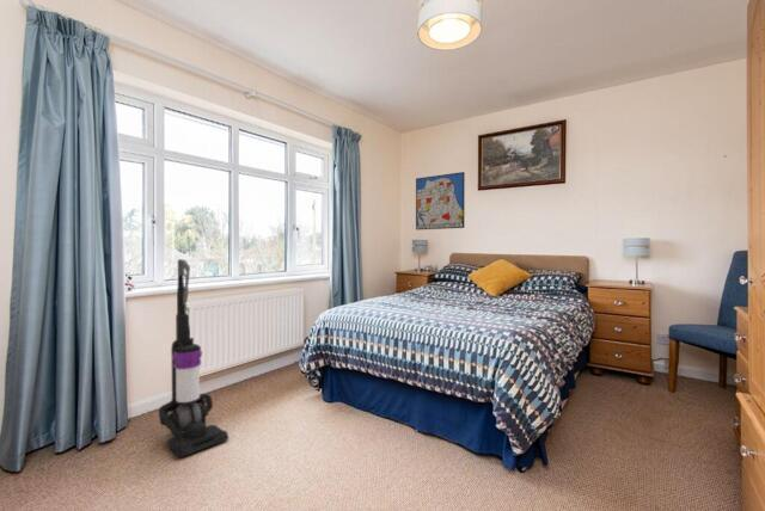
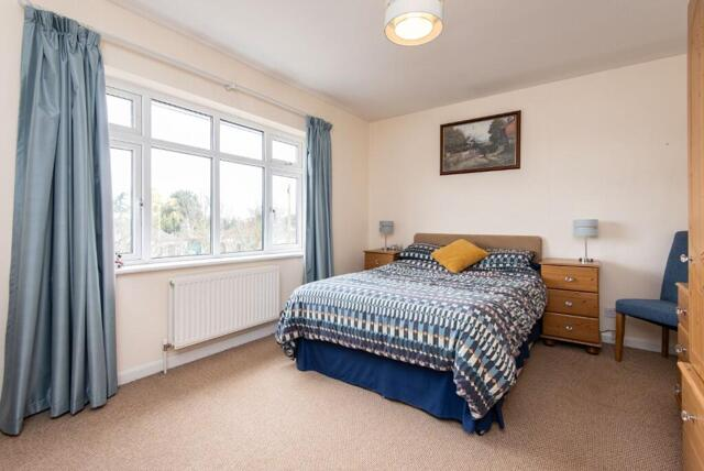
- wall art (439, 202)
- vacuum cleaner (189, 347)
